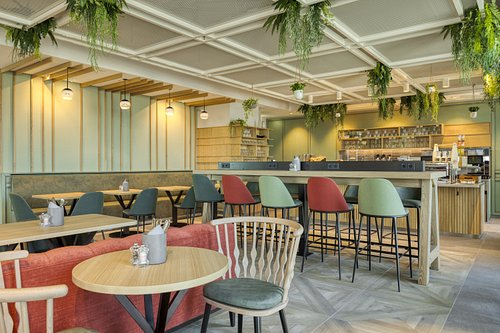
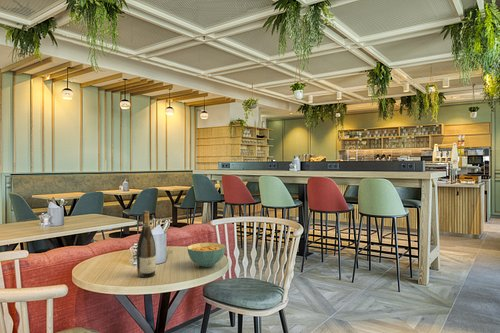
+ cereal bowl (206, 256)
+ wine bottle (146, 243)
